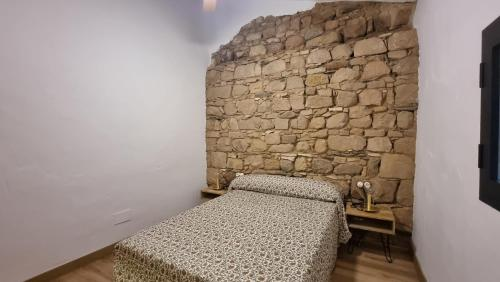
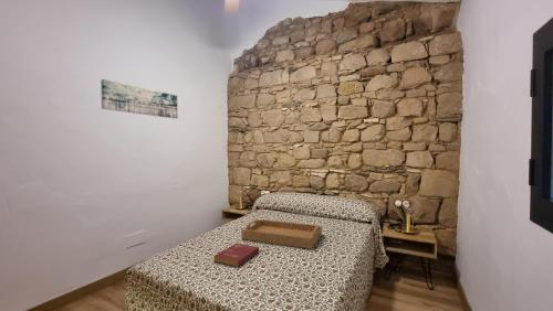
+ serving tray (282, 230)
+ book (237, 254)
+ wall art (144, 101)
